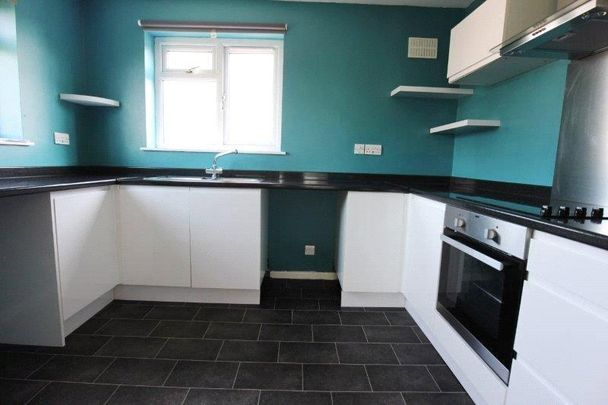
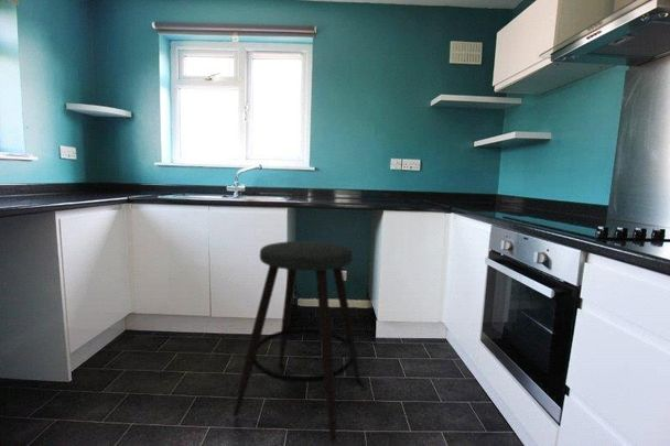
+ bar stool (304, 328)
